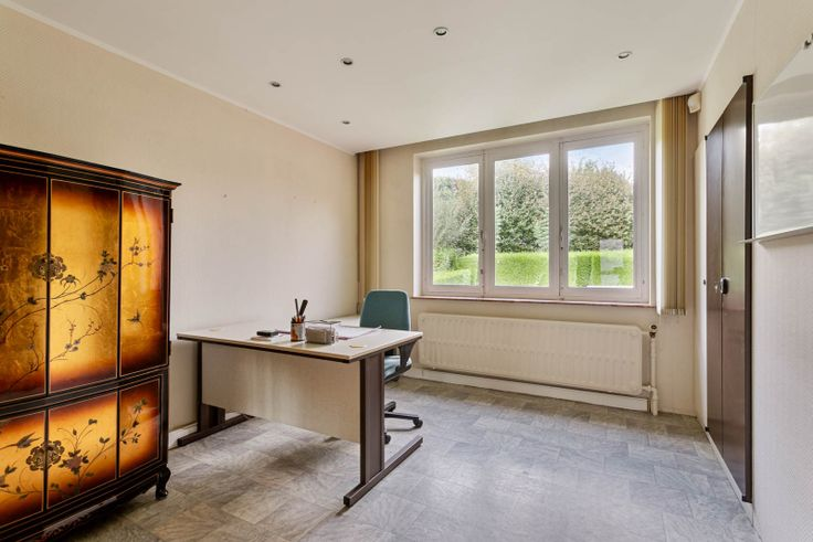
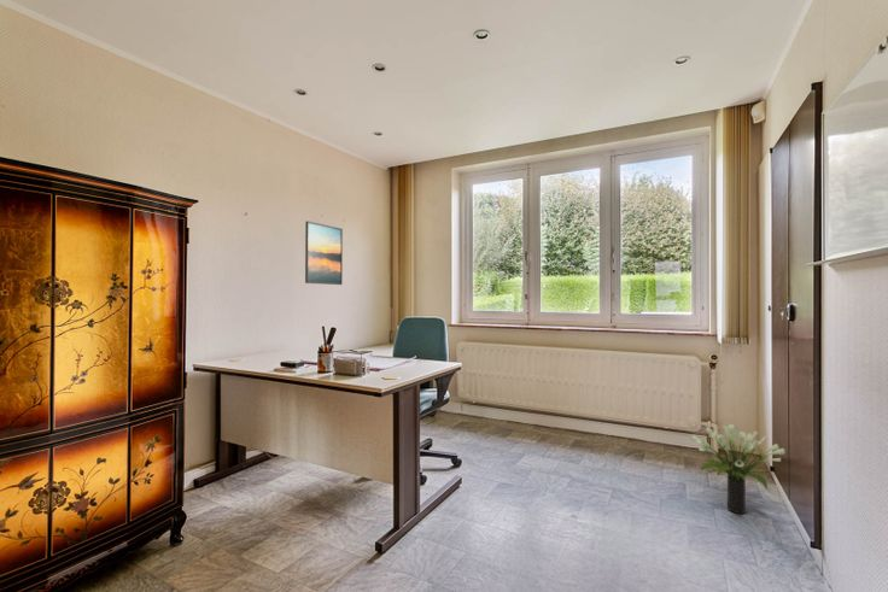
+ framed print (325, 254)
+ potted plant (736, 468)
